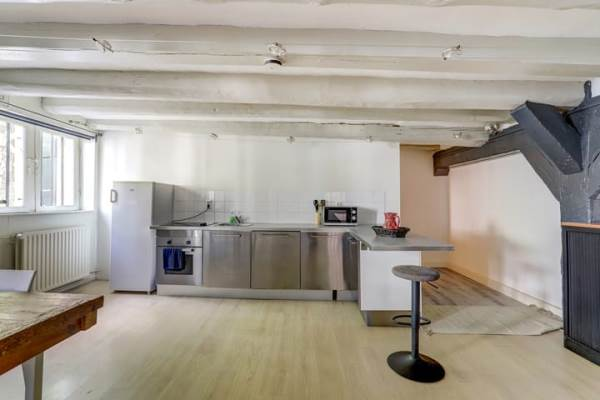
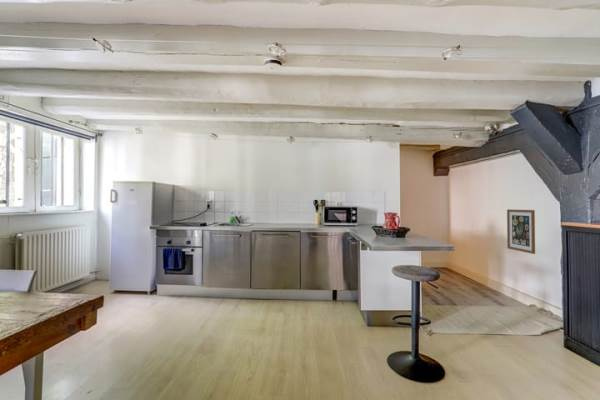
+ wall art (520, 230)
